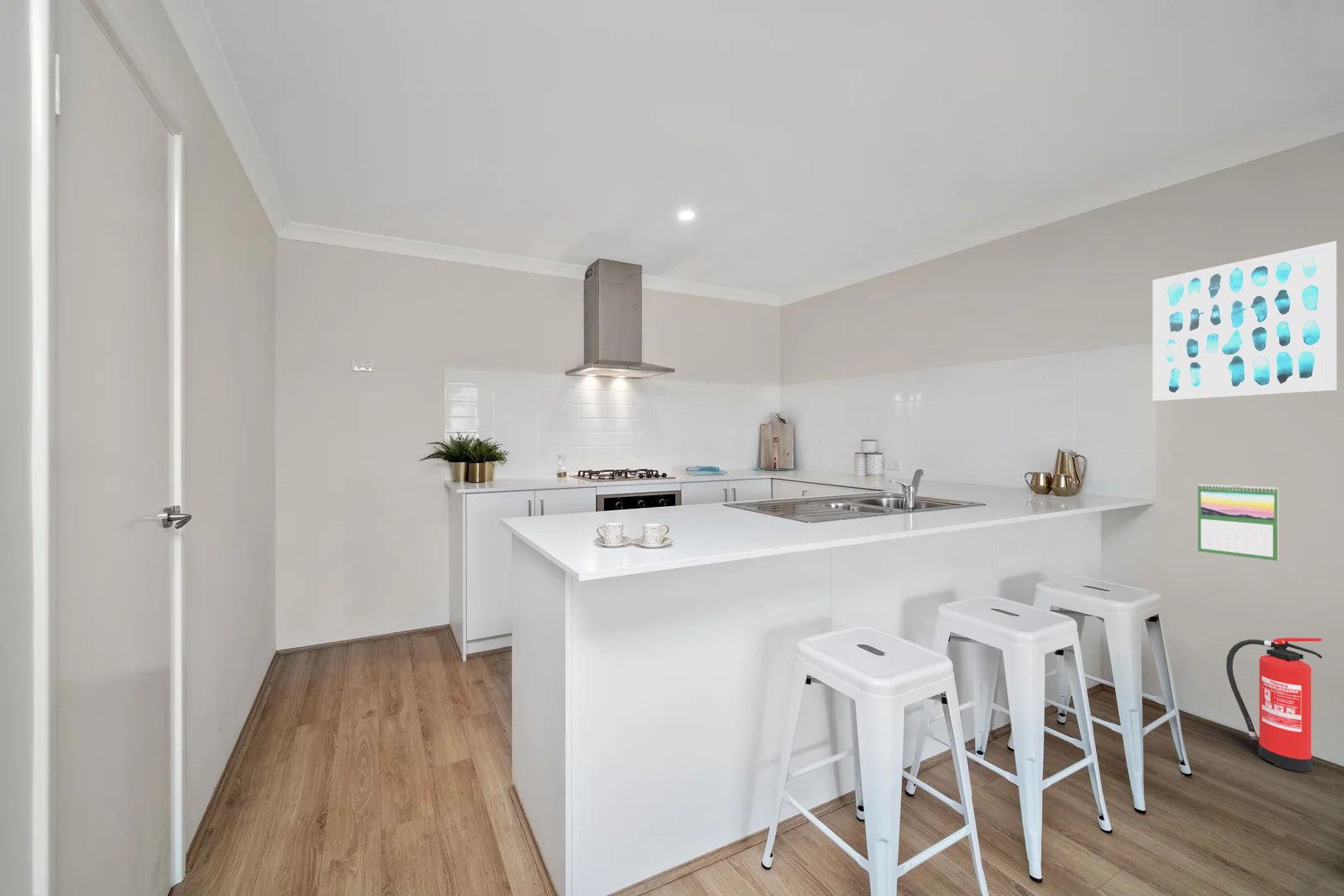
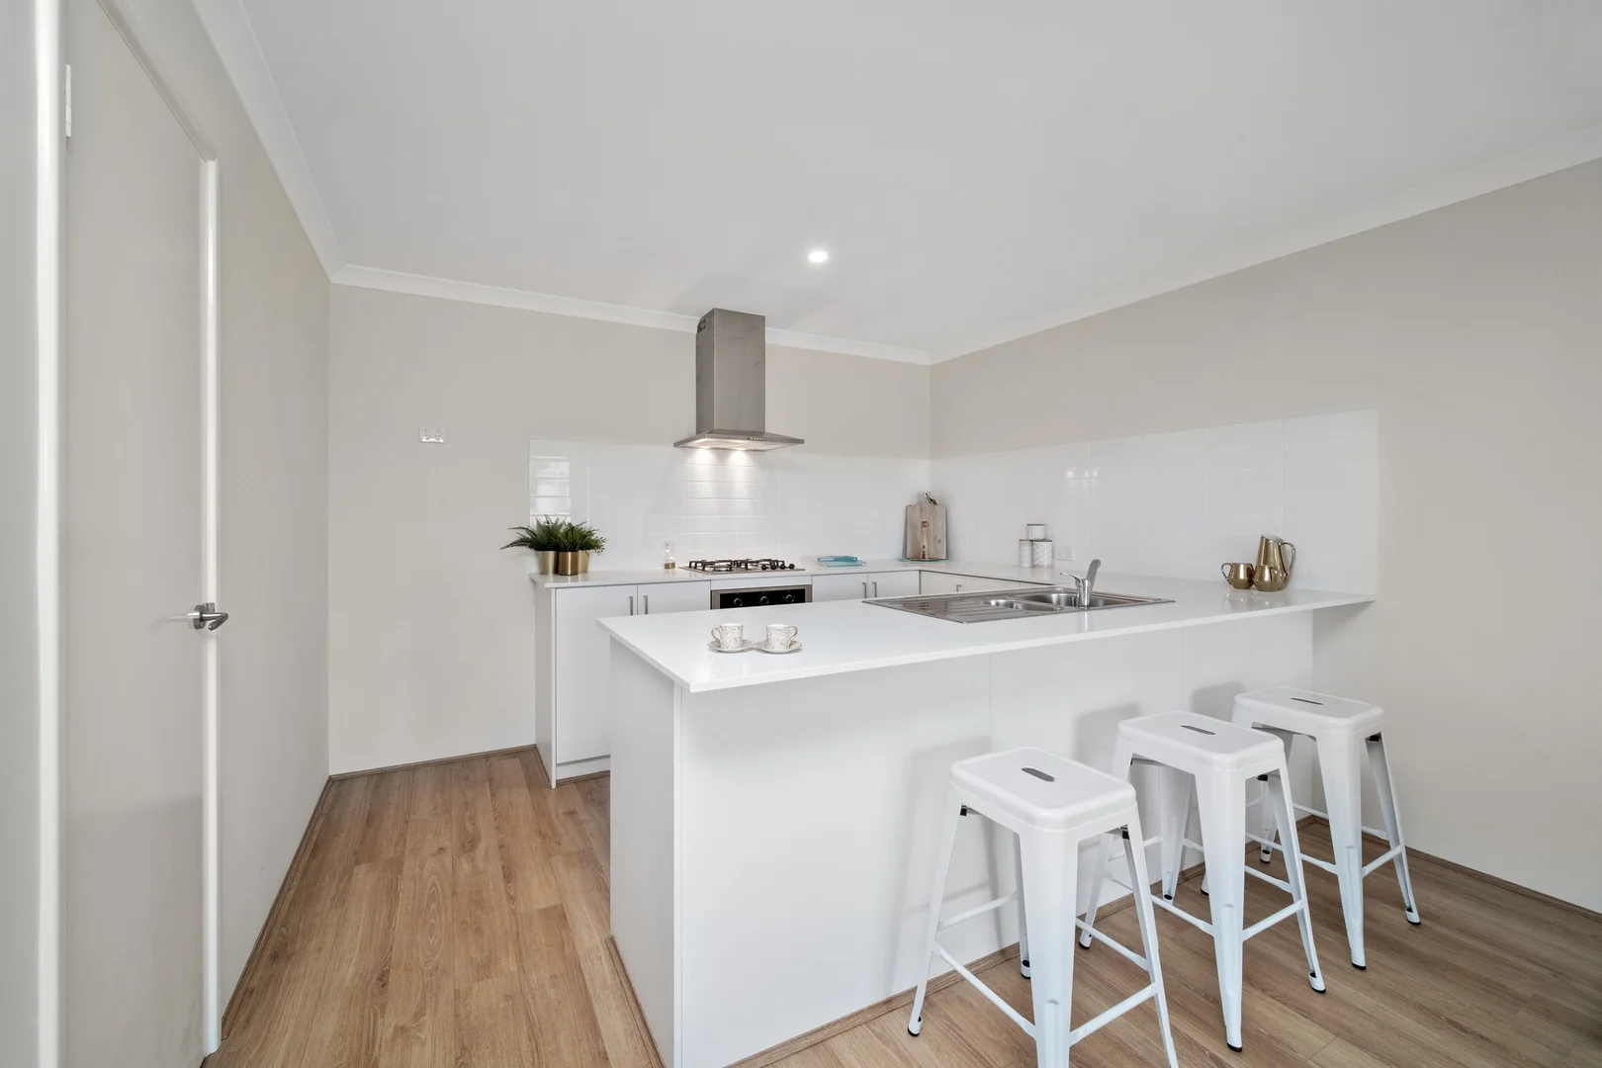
- wall art (1234, 329)
- calendar (1236, 519)
- fire extinguisher (1272, 693)
